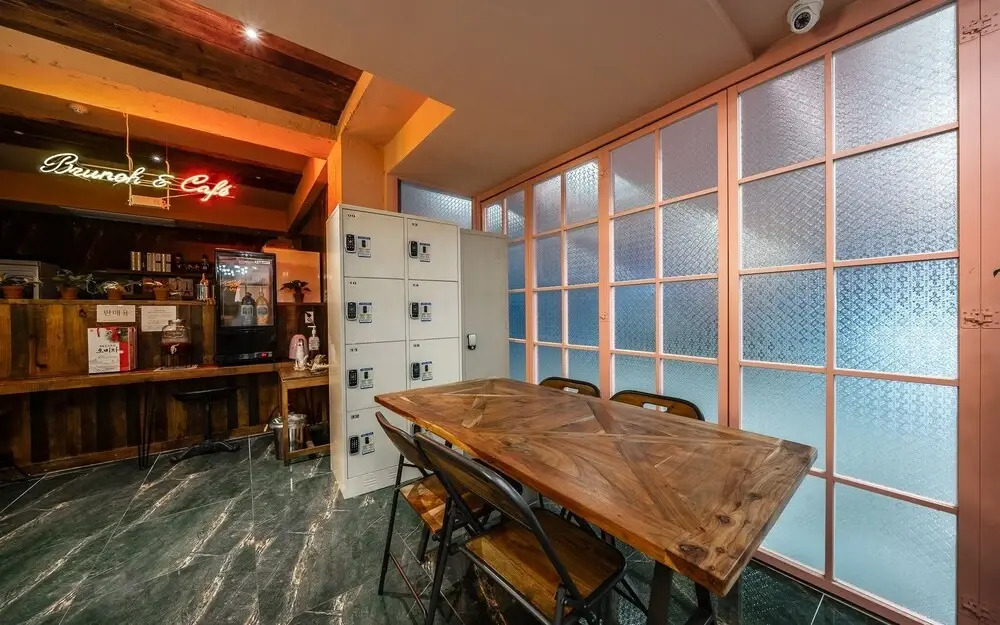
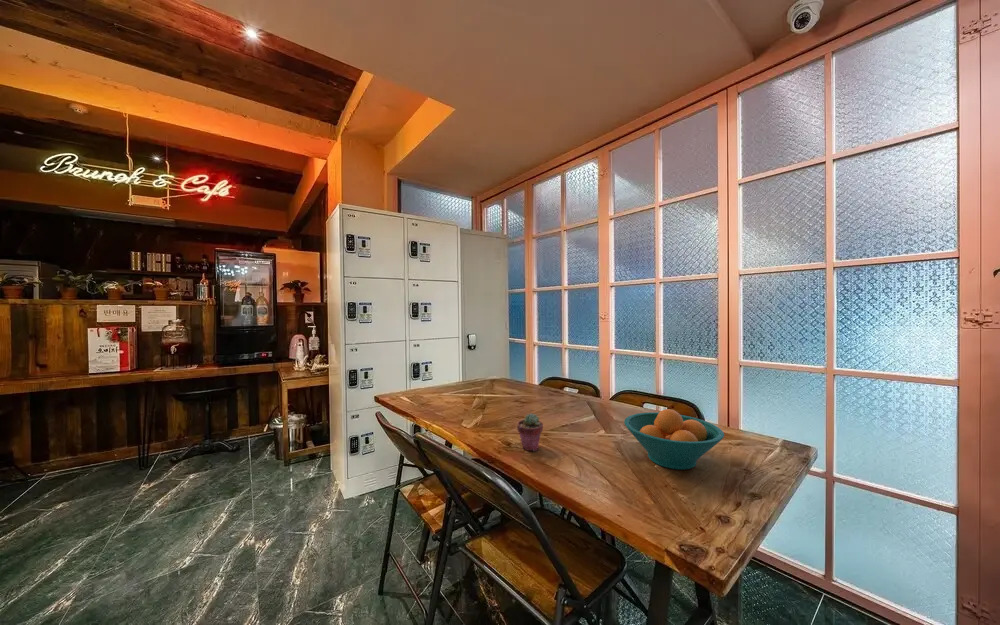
+ potted succulent (530, 430)
+ fruit bowl (671, 435)
